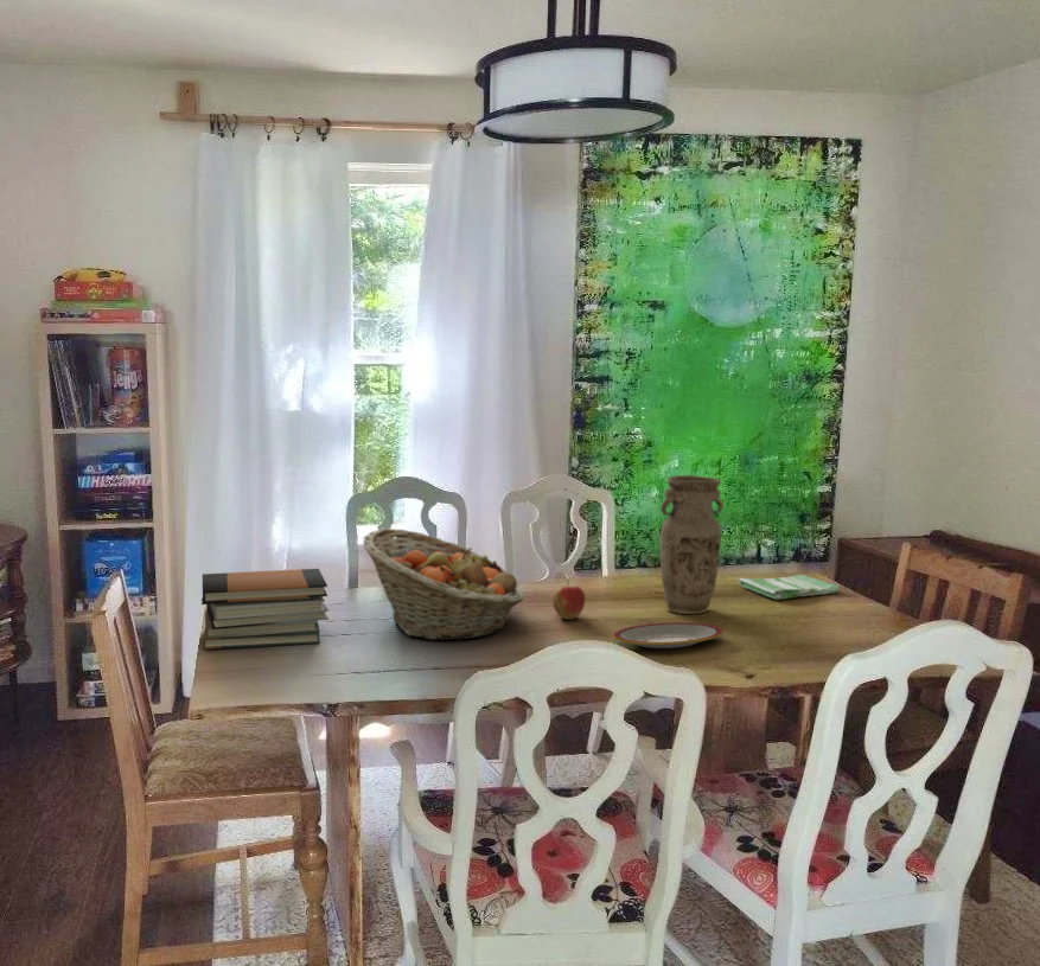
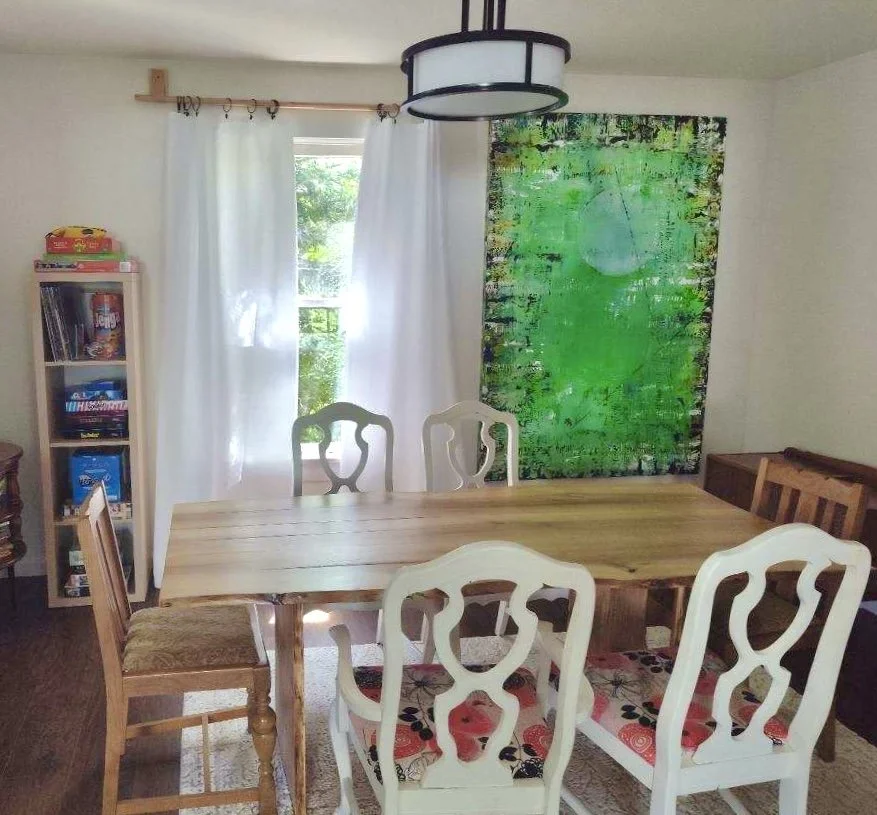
- fruit basket (442, 578)
- dish towel (787, 584)
- book stack (264, 607)
- plate (668, 636)
- apple (569, 599)
- vase (690, 544)
